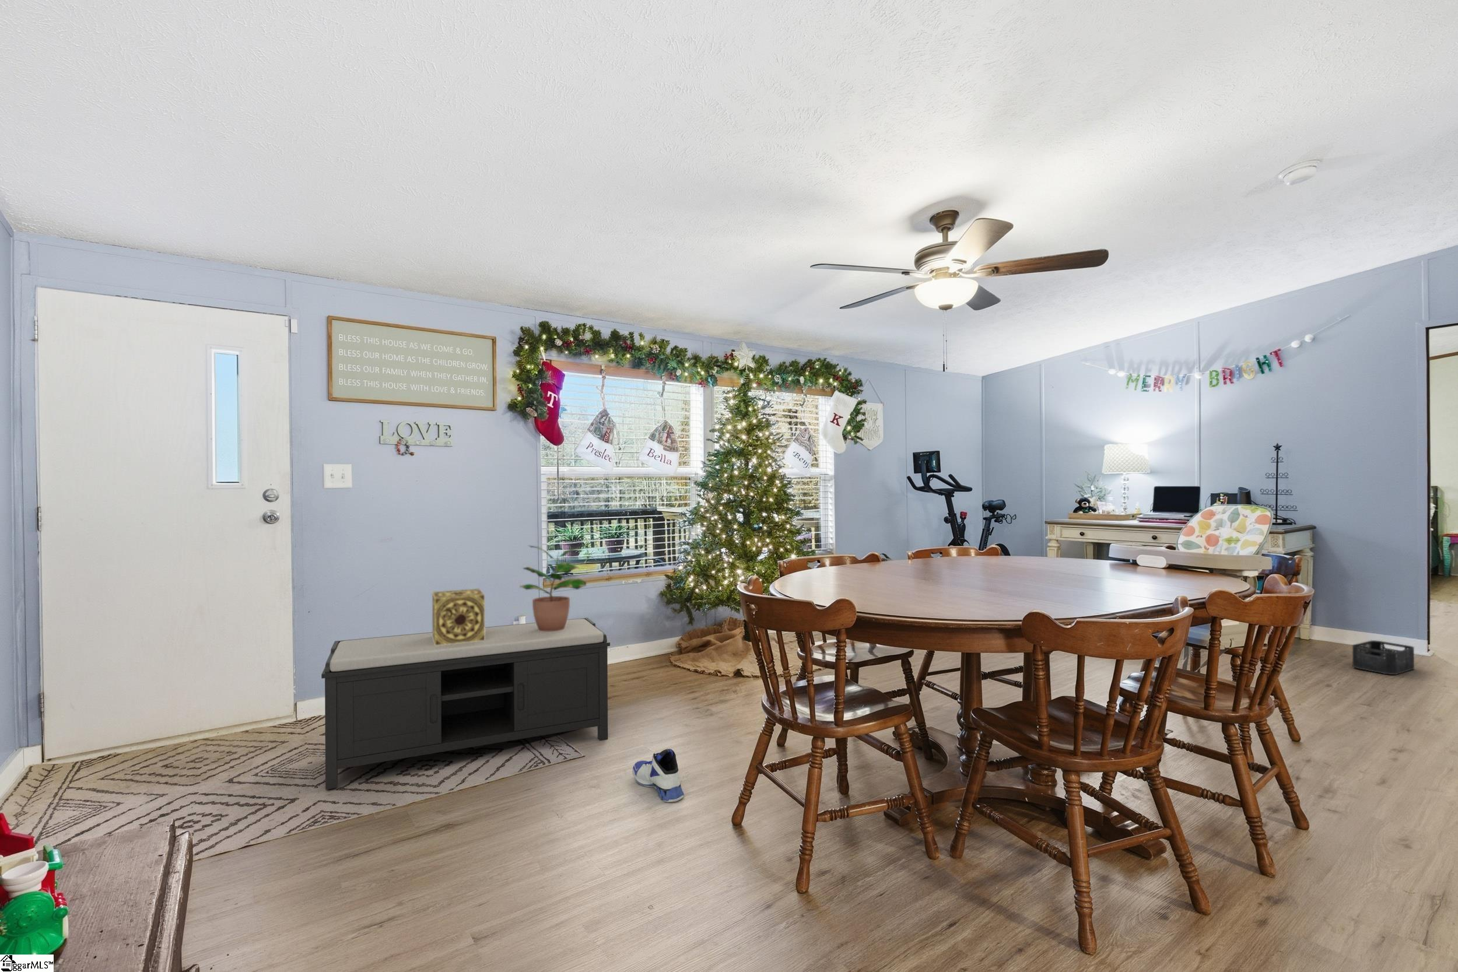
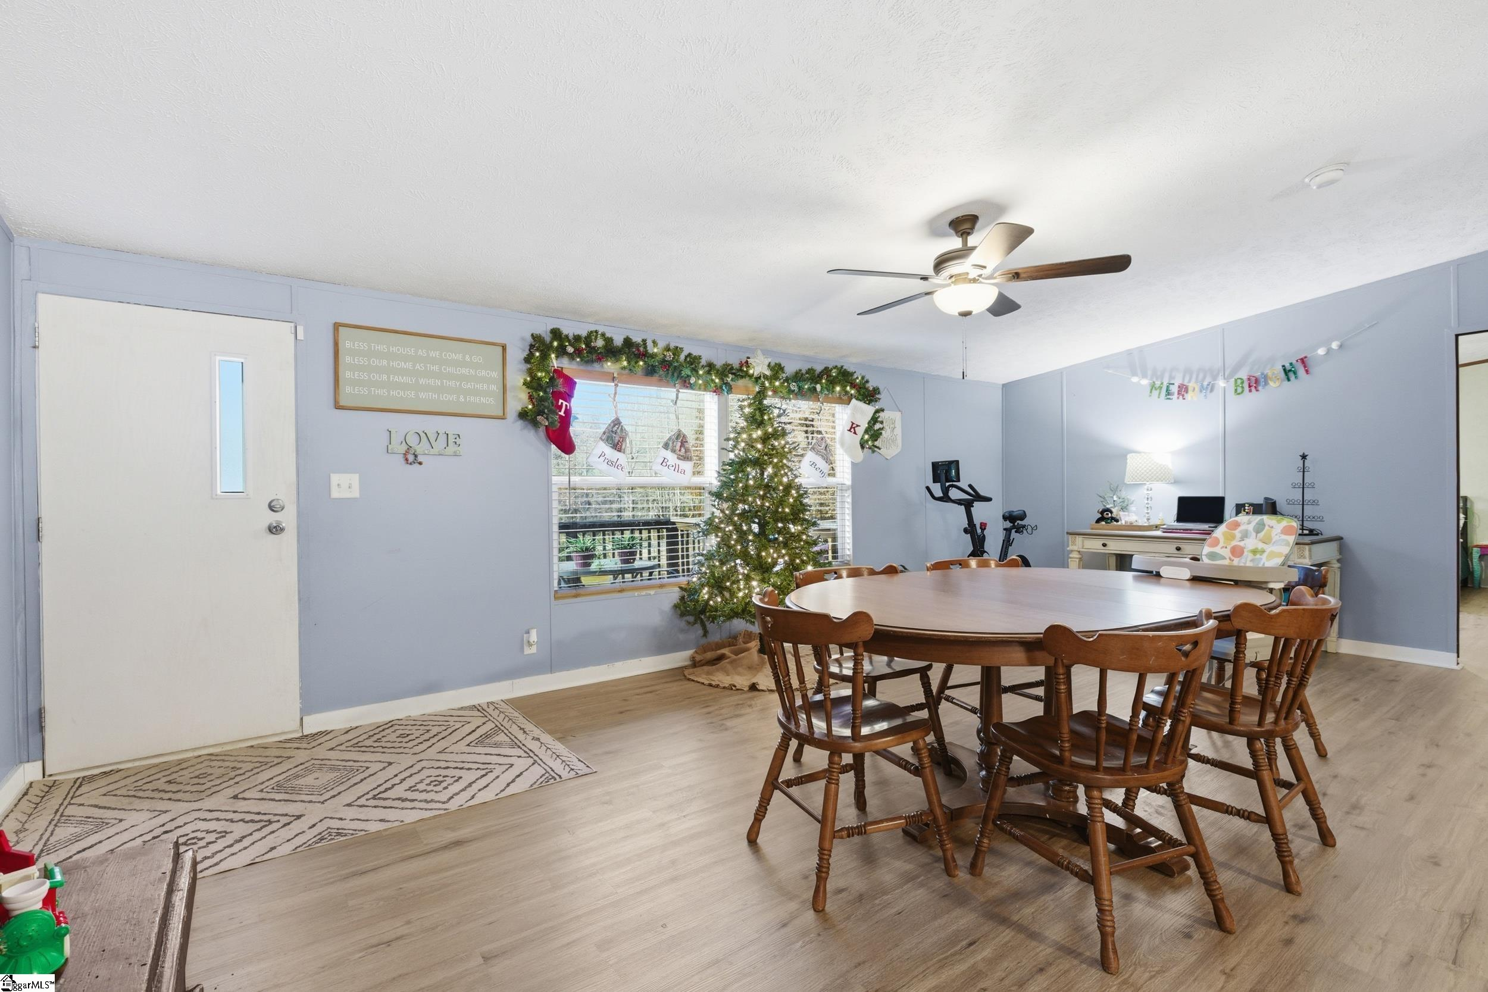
- decorative box (458, 615)
- sneaker (661, 767)
- storage bin (1383, 656)
- potted plant (554, 586)
- bench (474, 691)
